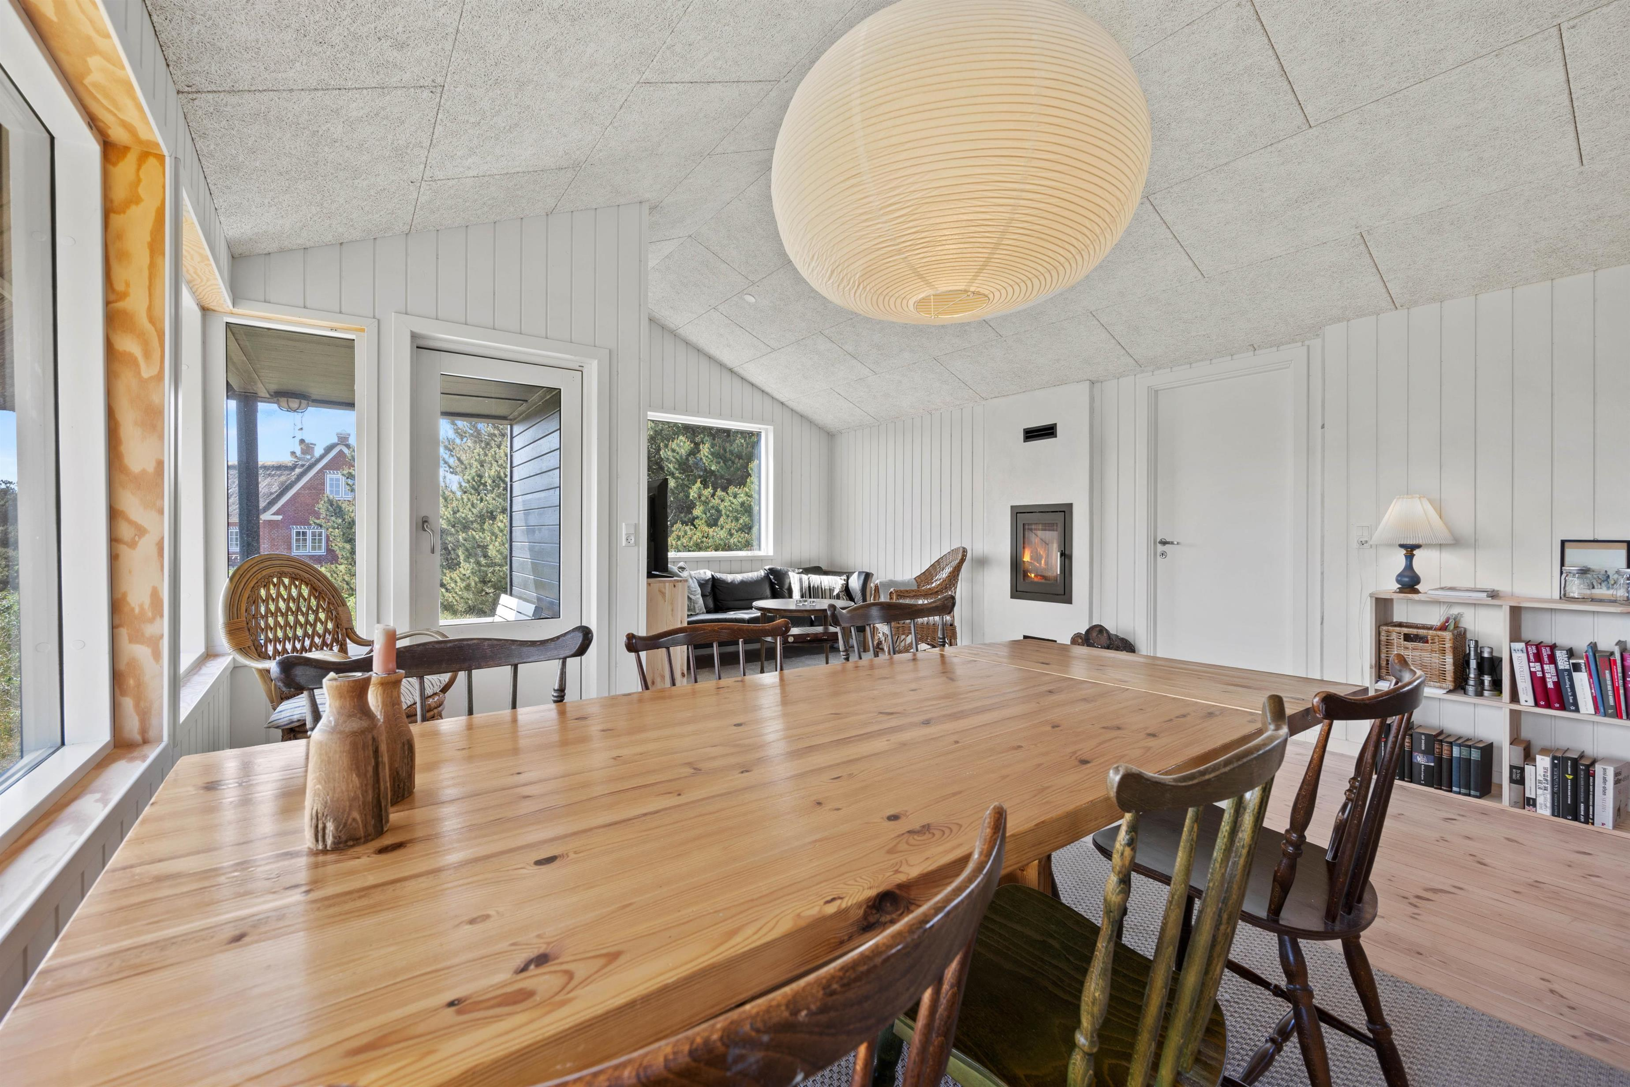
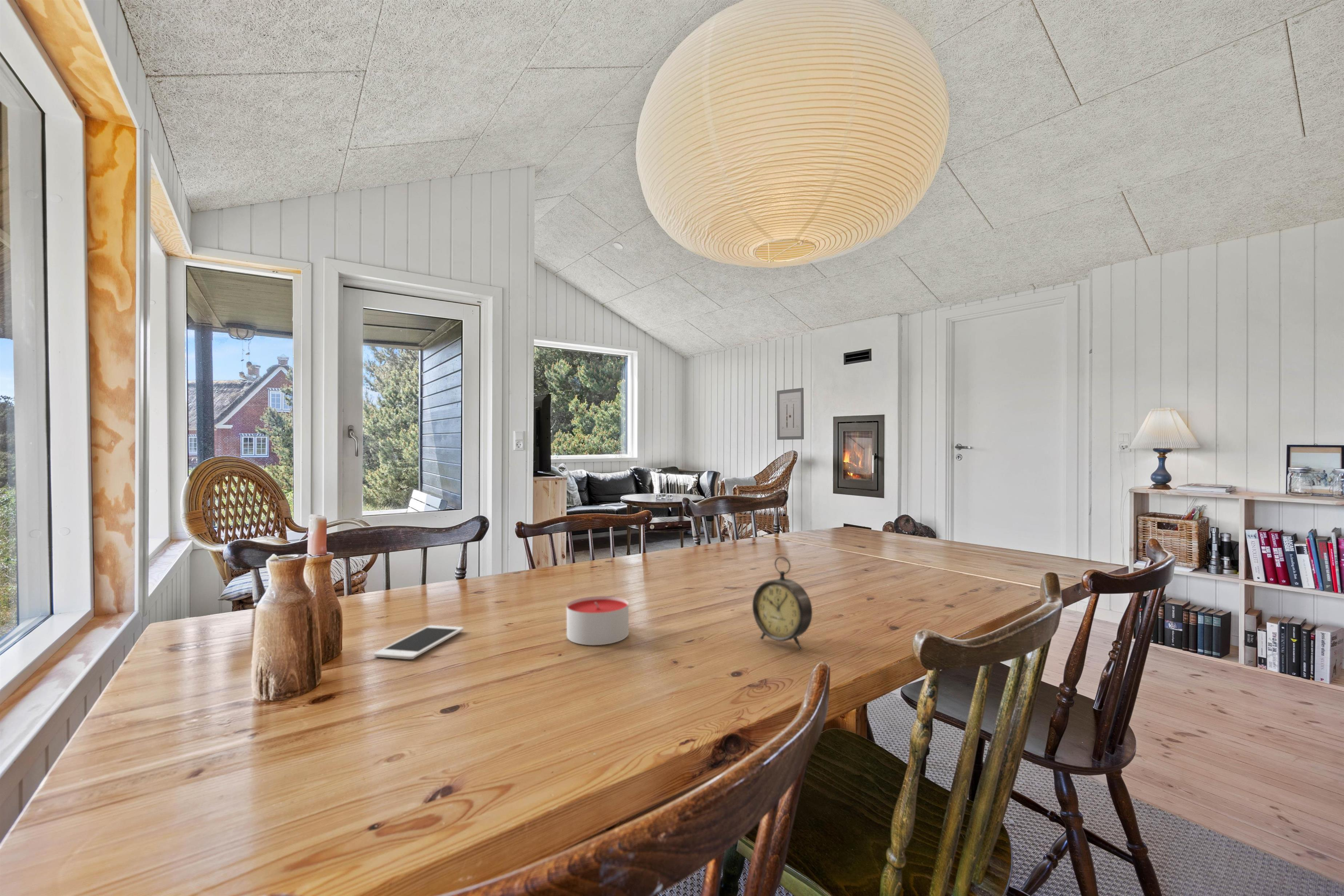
+ candle (598, 618)
+ cell phone (421, 641)
+ alarm clock (783, 600)
+ wall art (790, 414)
